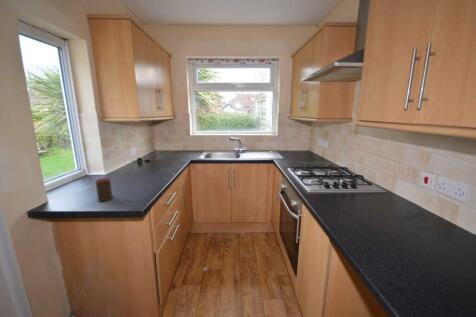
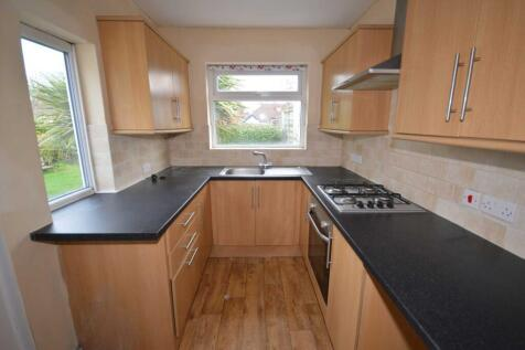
- cup (104, 189)
